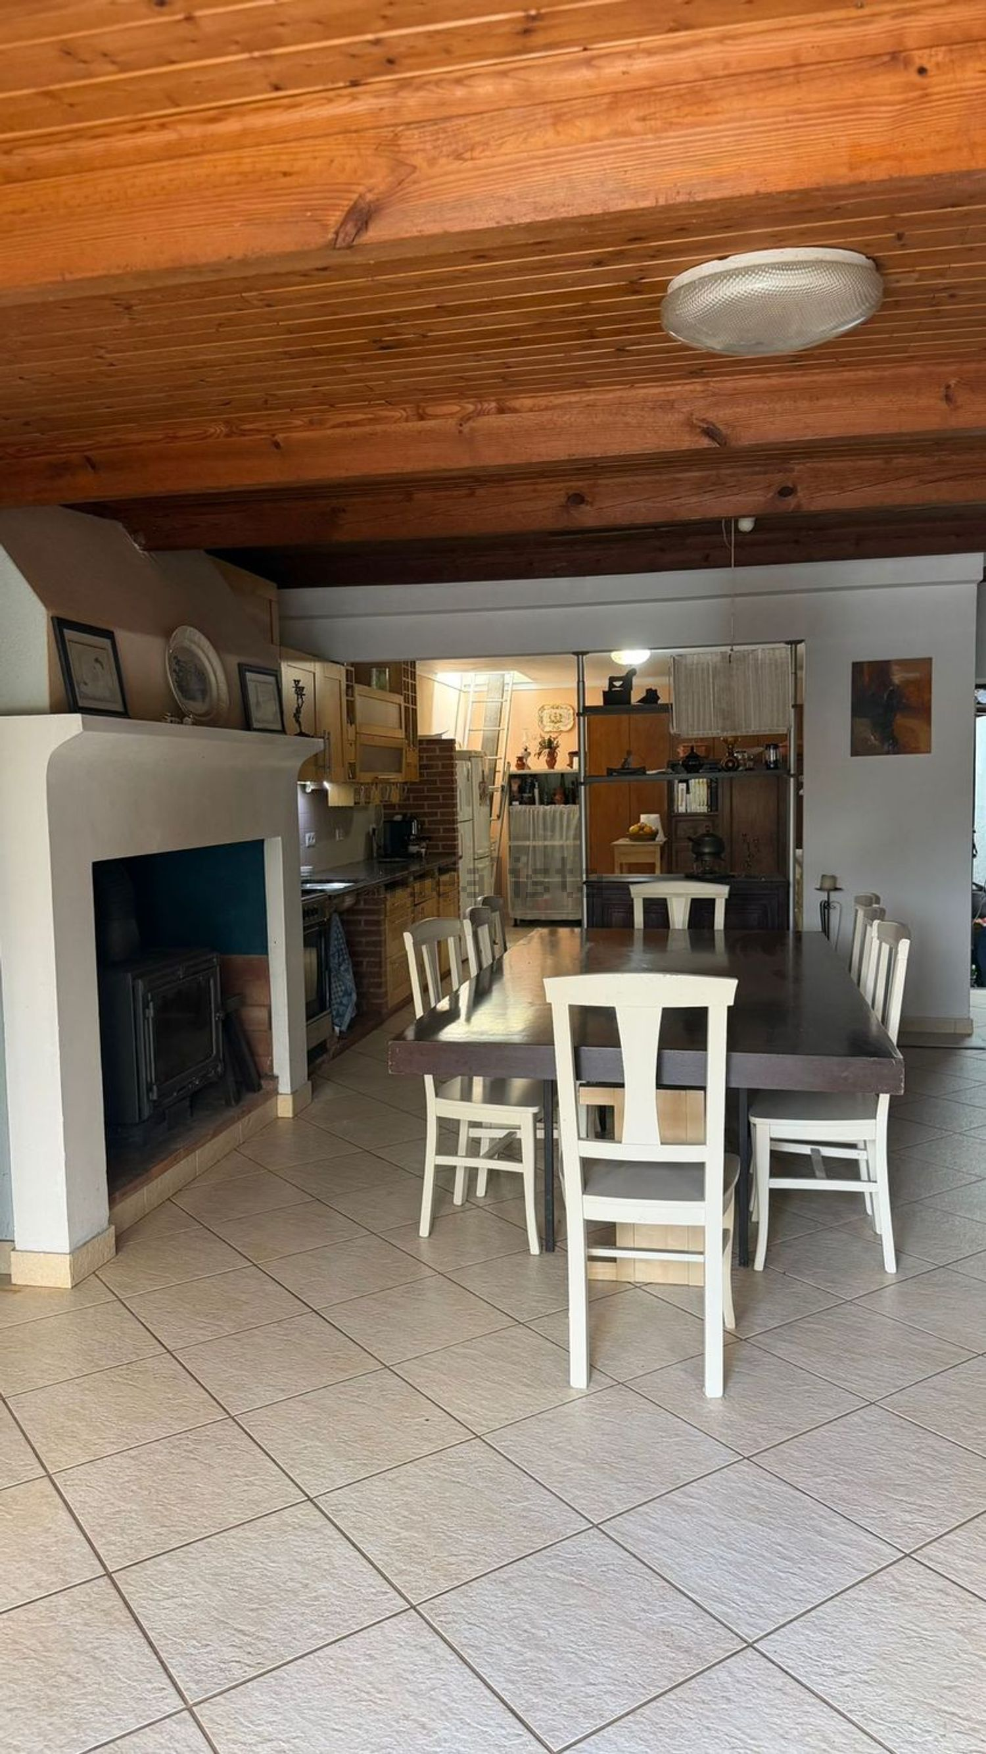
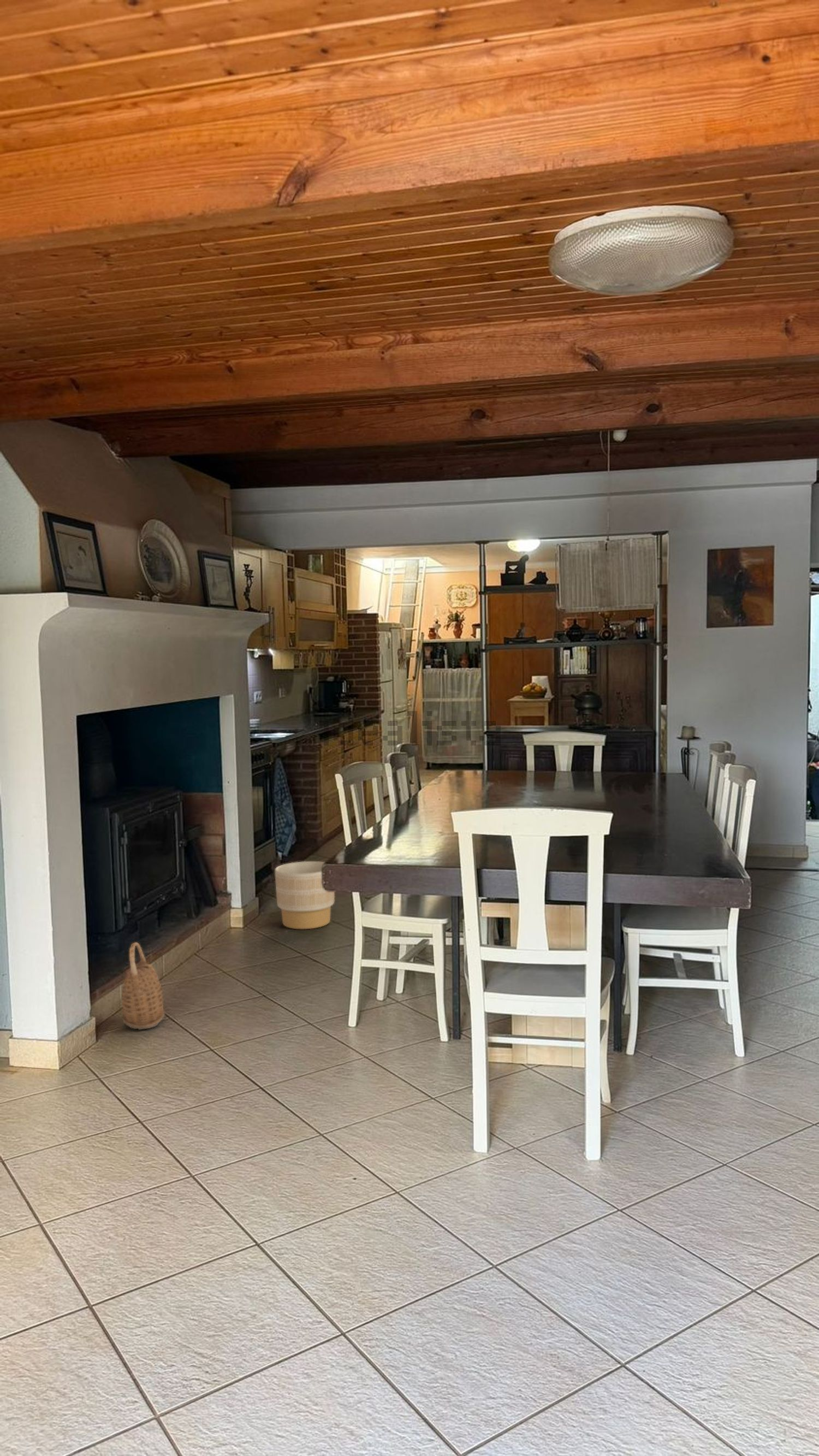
+ basket (141, 981)
+ planter (305, 895)
